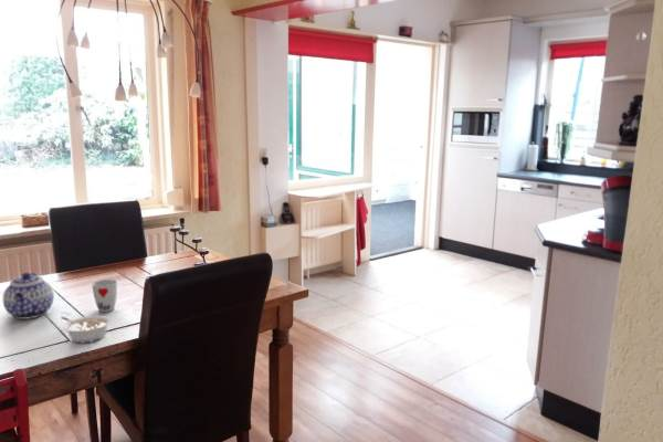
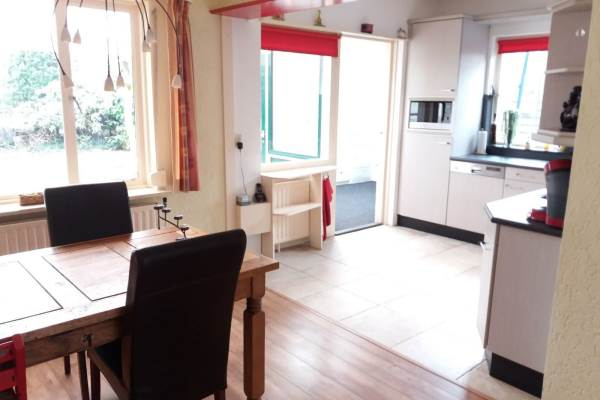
- legume (85, 328)
- cup (105, 295)
- teapot (28, 293)
